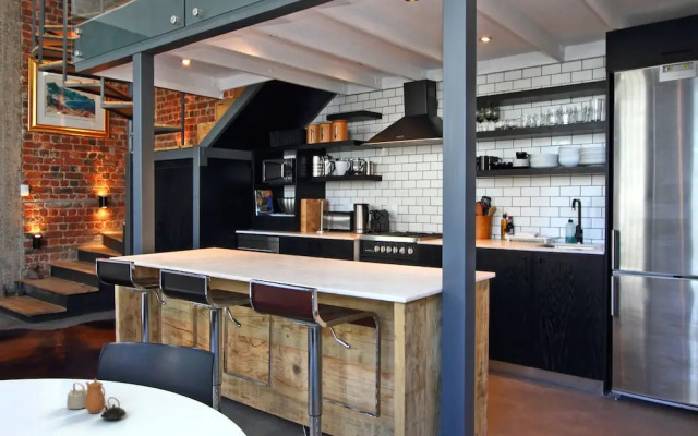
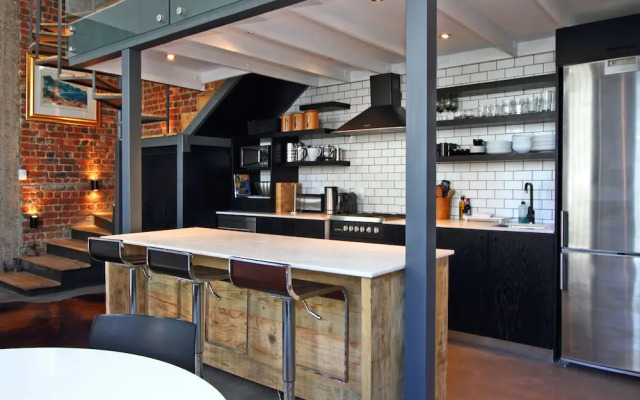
- teapot (94, 395)
